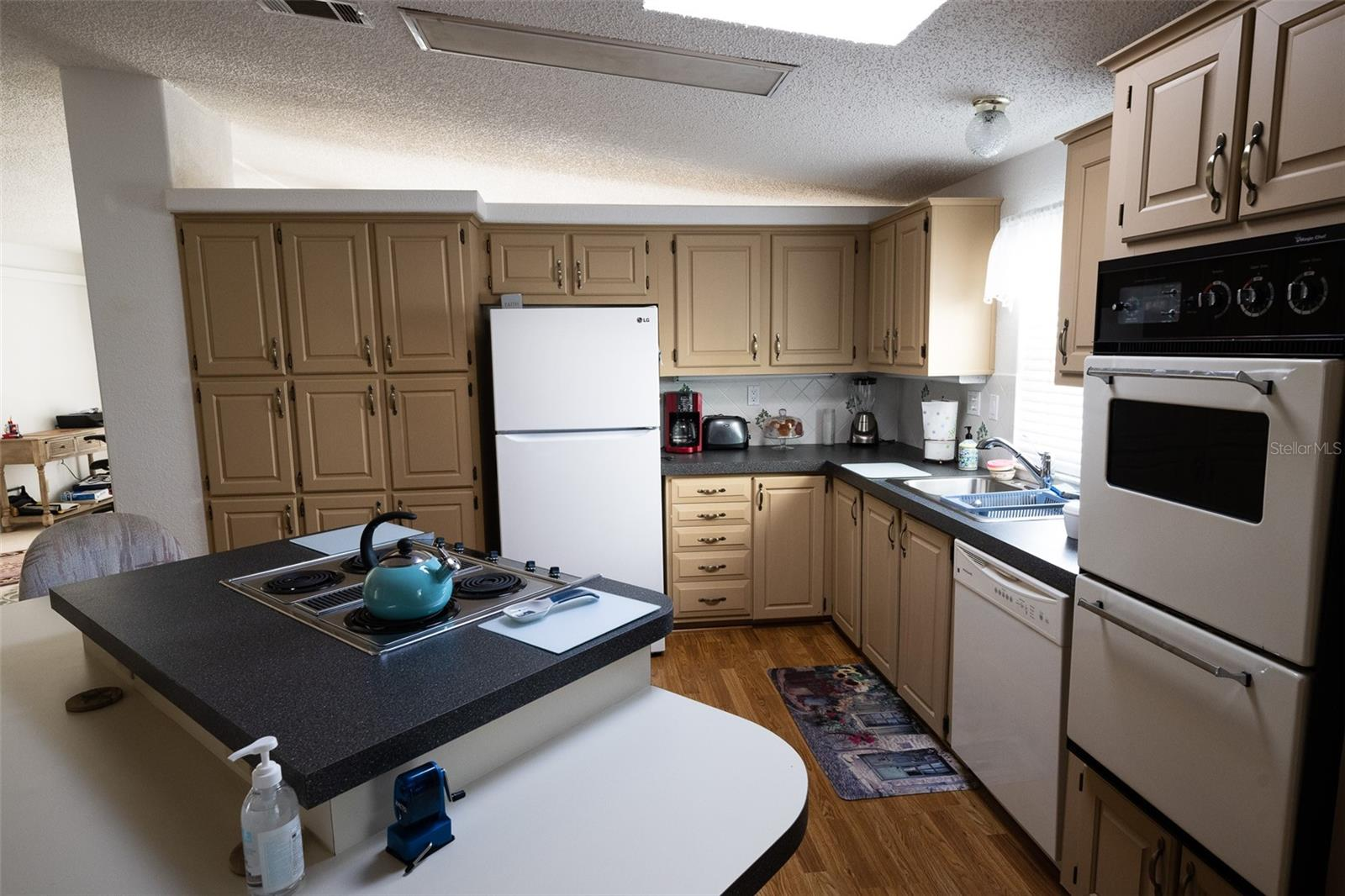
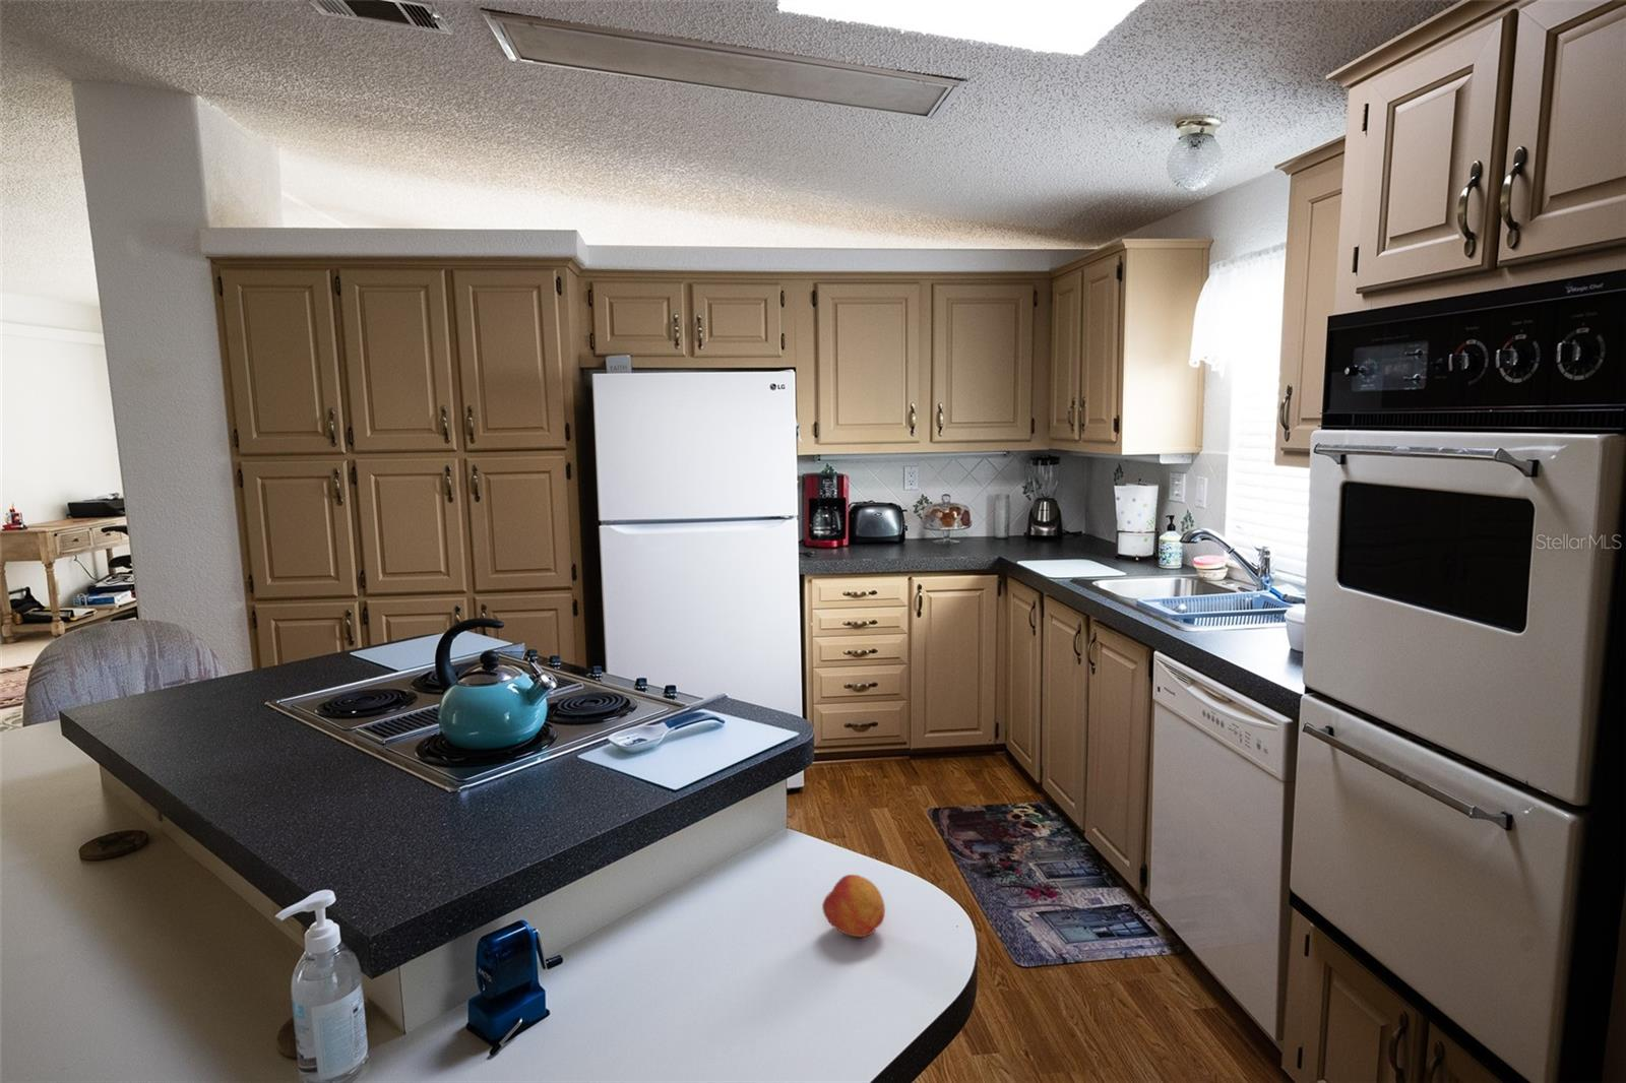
+ fruit (855, 904)
